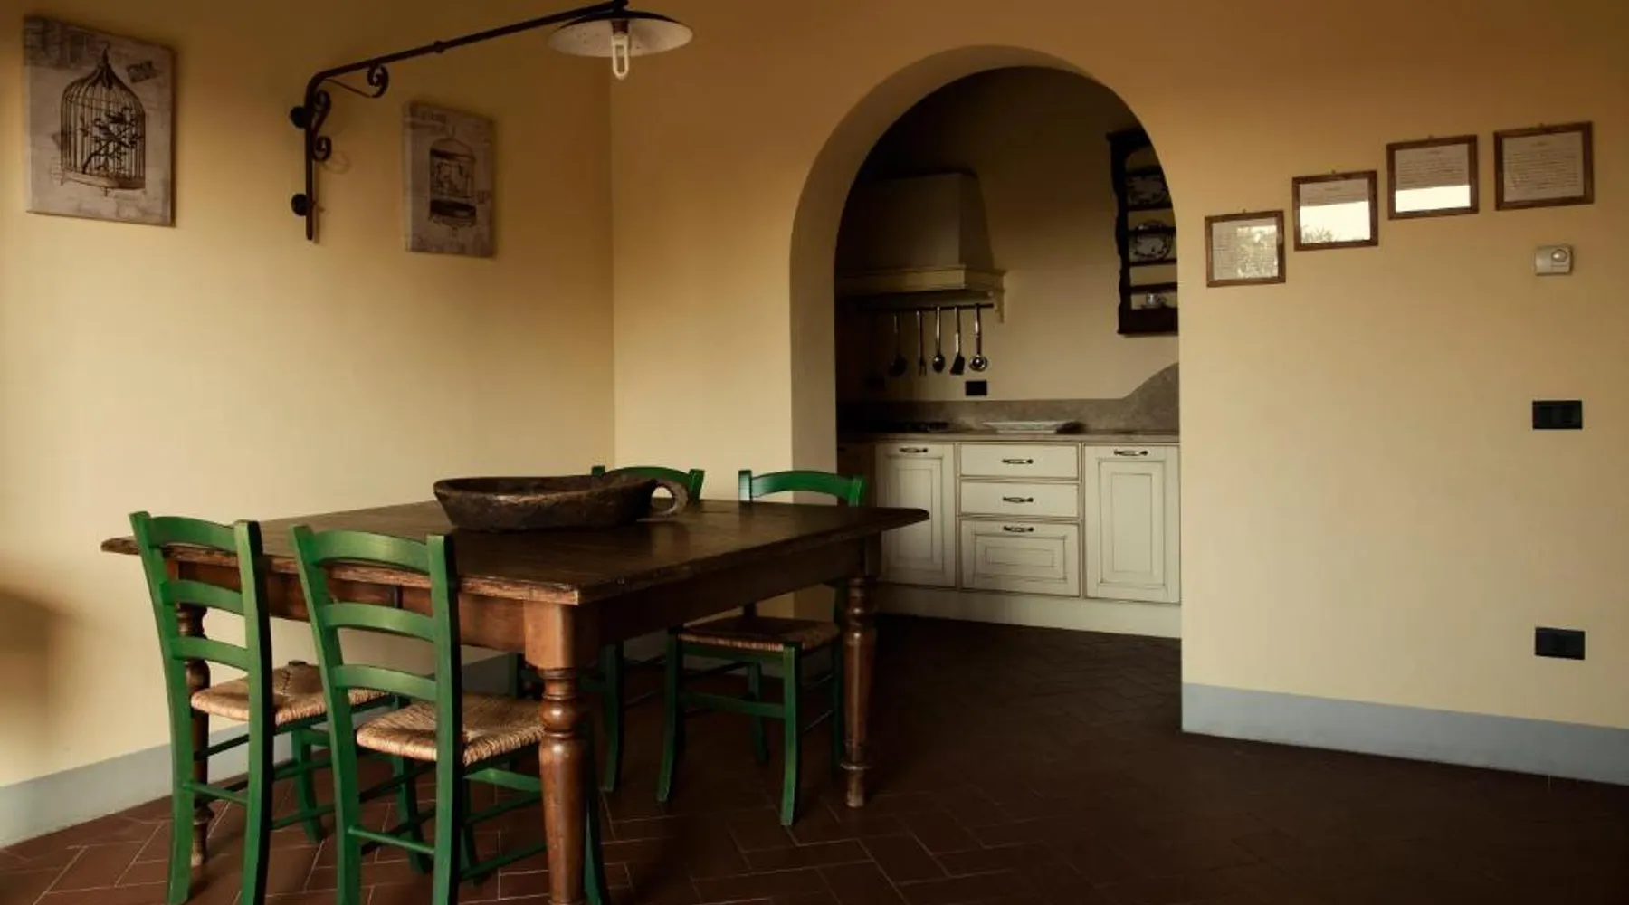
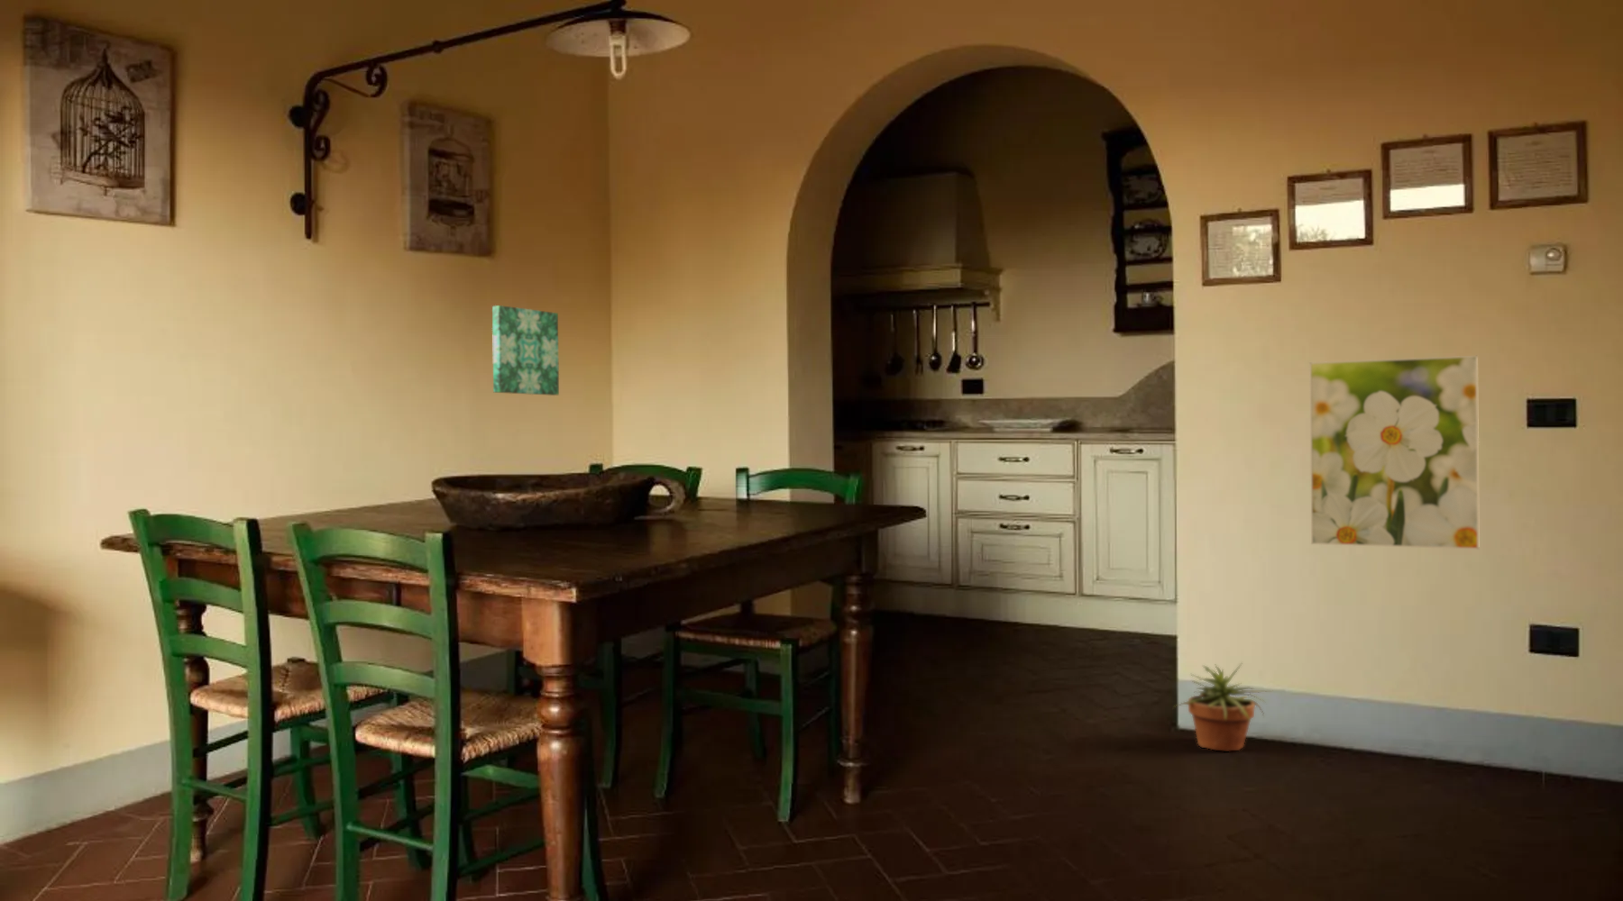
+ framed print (1391, 453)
+ wall art (526, 352)
+ potted plant (1222, 705)
